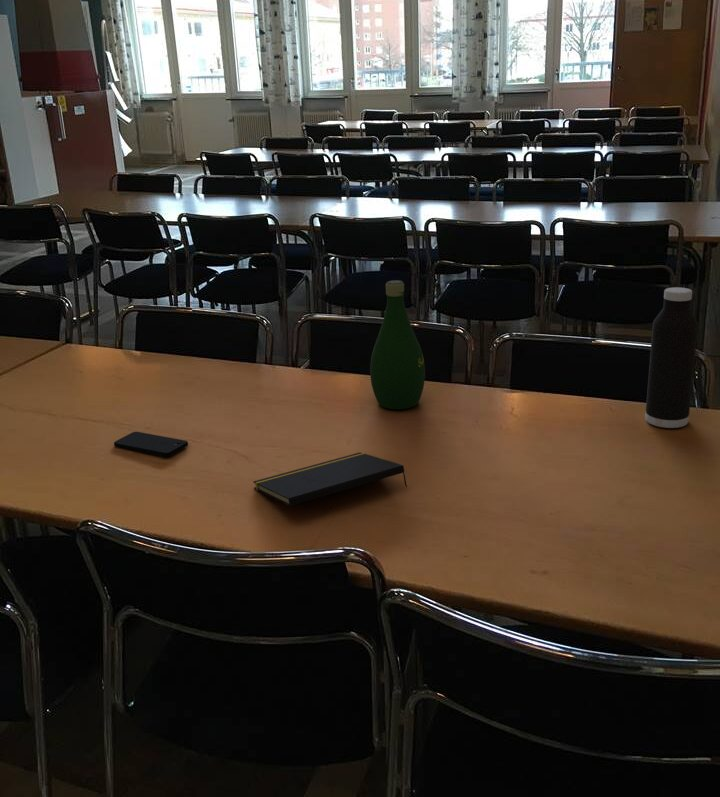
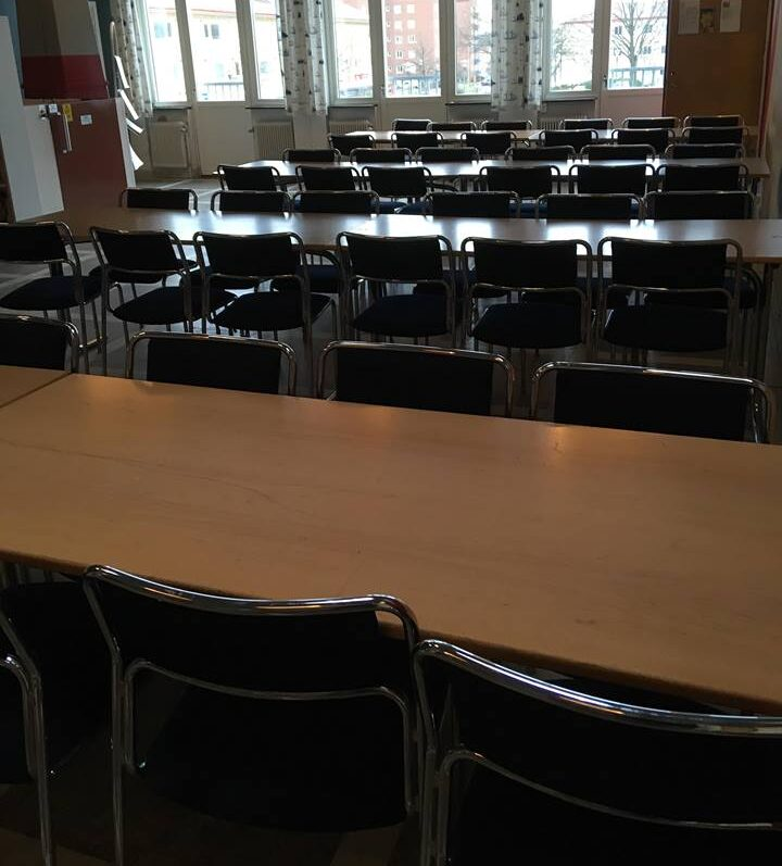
- notepad (327, 477)
- water bottle (672, 357)
- smartphone (151, 443)
- bottle (396, 343)
